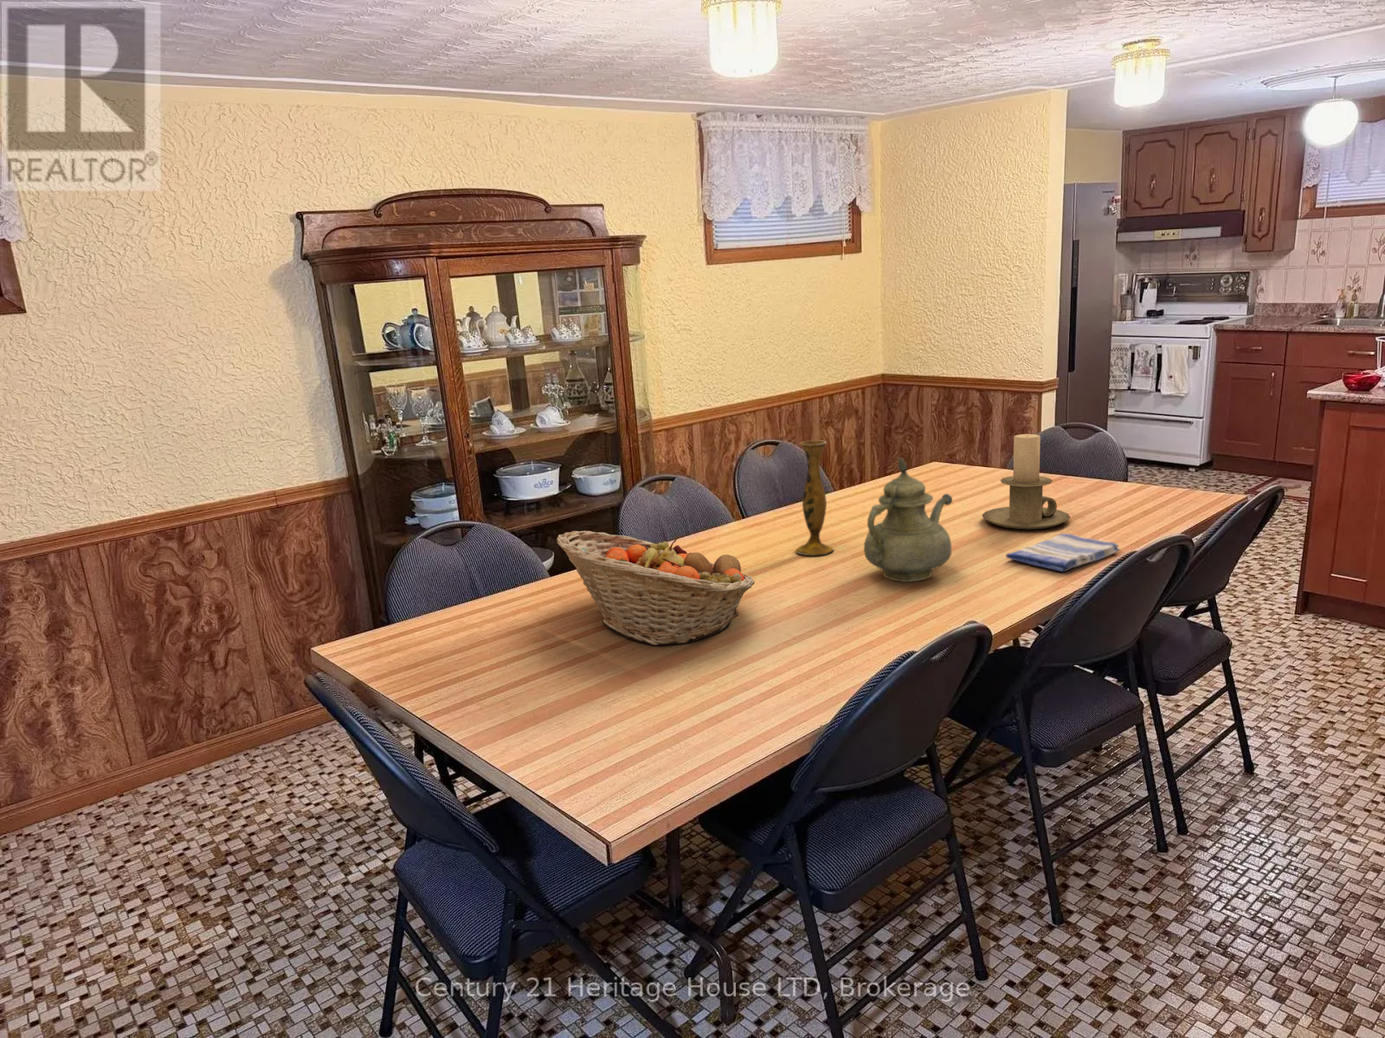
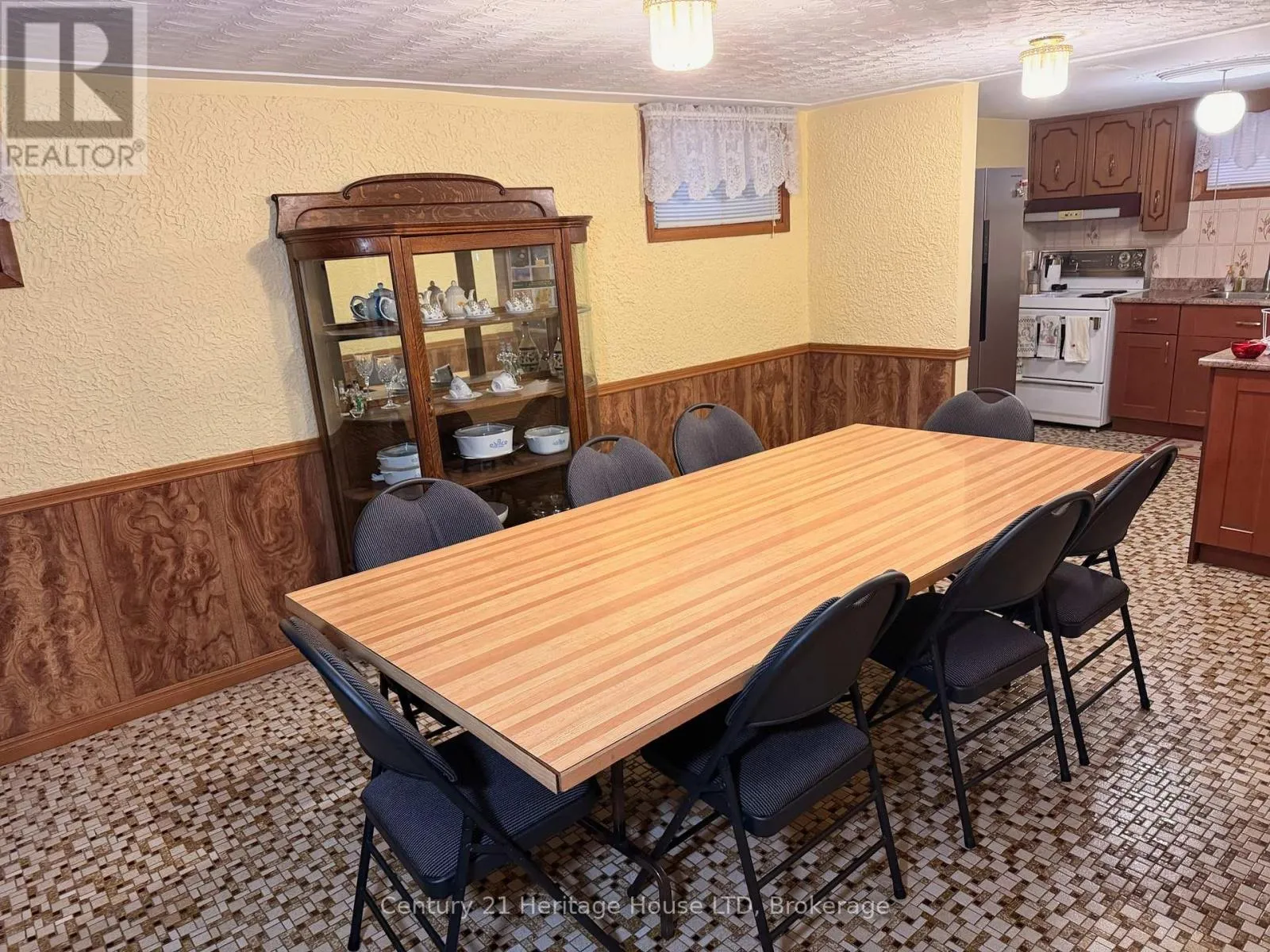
- fruit basket (654, 576)
- dish towel (1062, 551)
- vase (812, 497)
- candle holder (1026, 479)
- teapot (911, 515)
